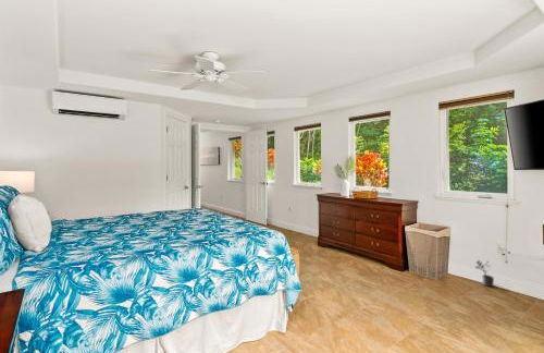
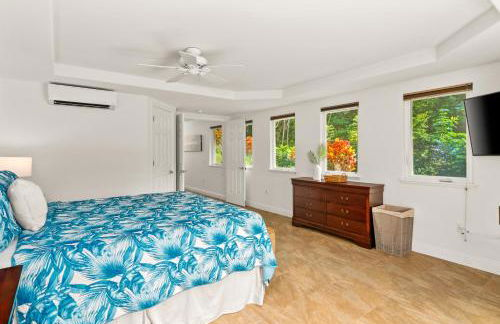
- potted plant (484, 272)
